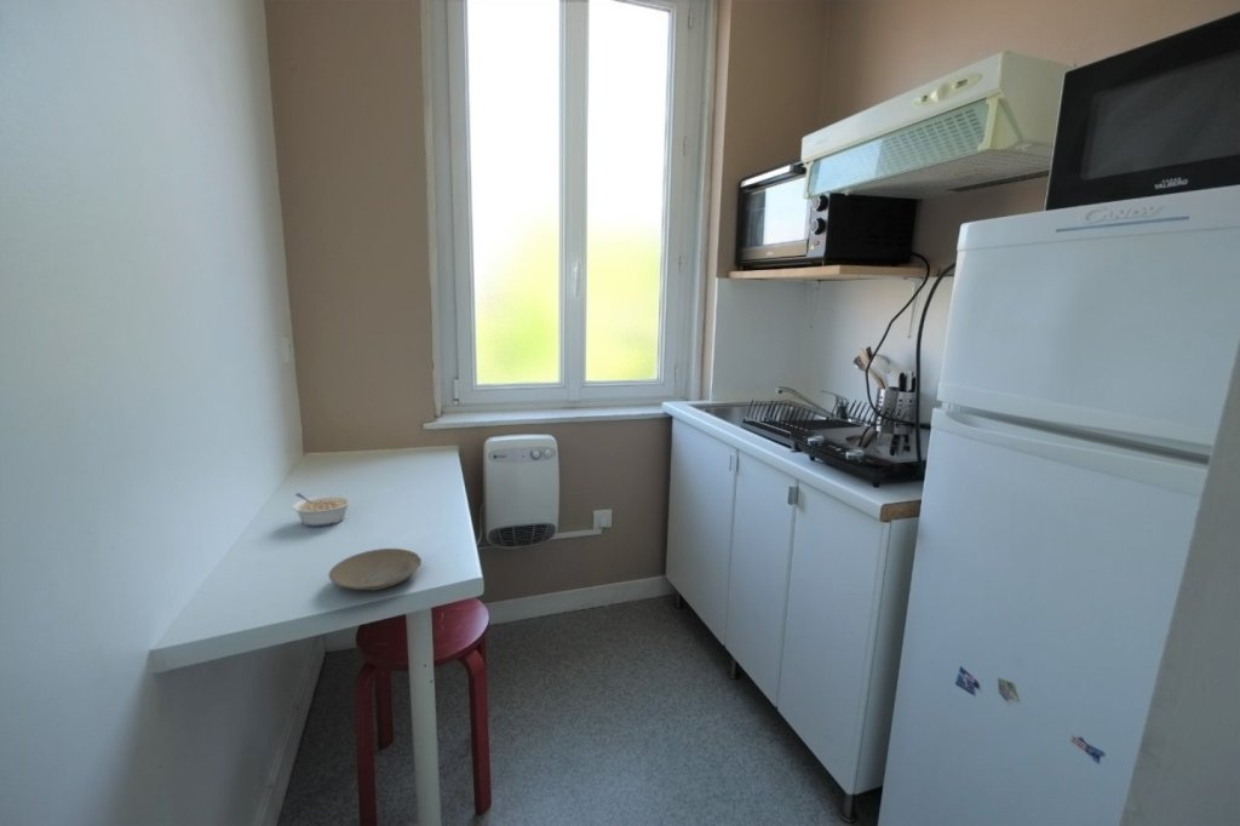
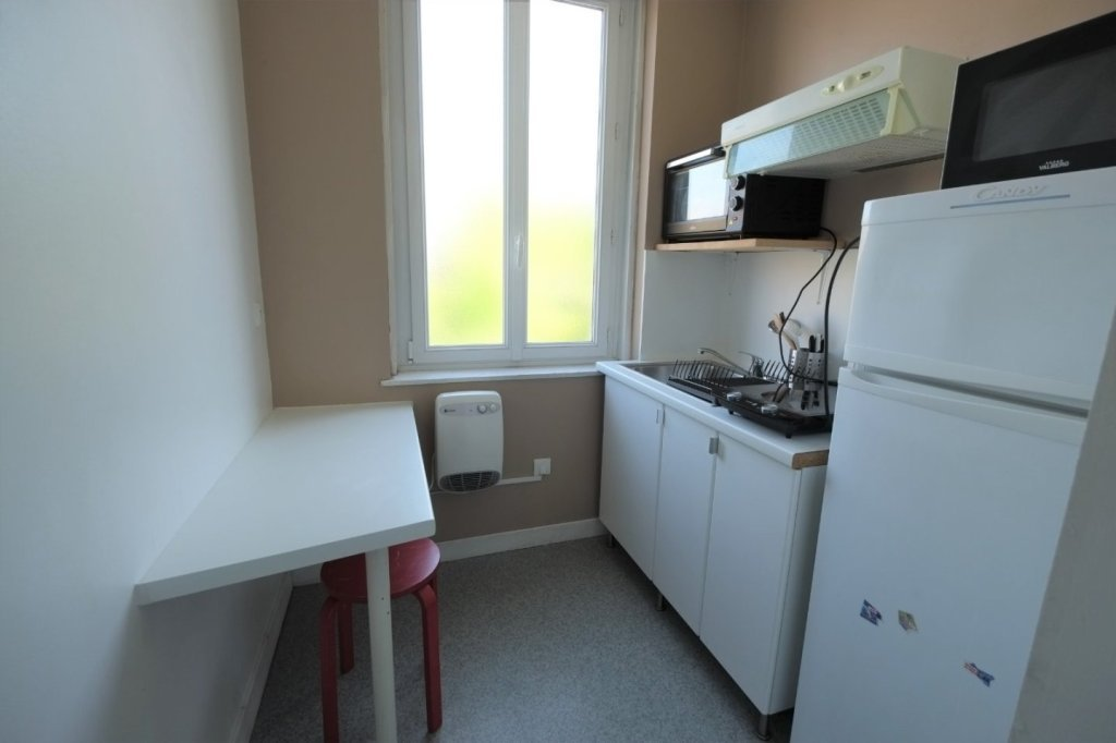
- legume (320, 510)
- plate (377, 572)
